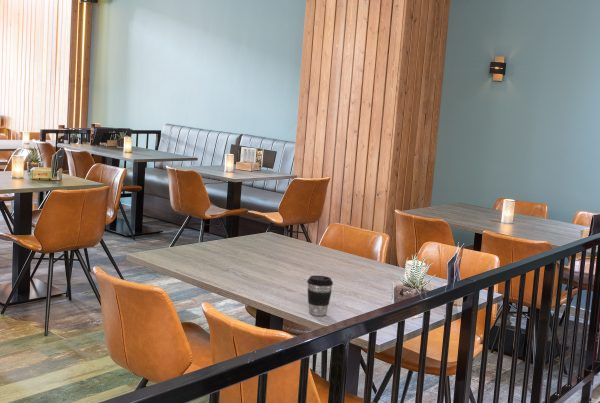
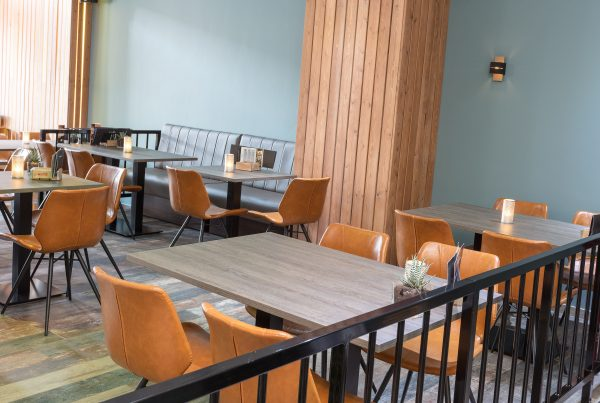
- coffee cup (318, 295)
